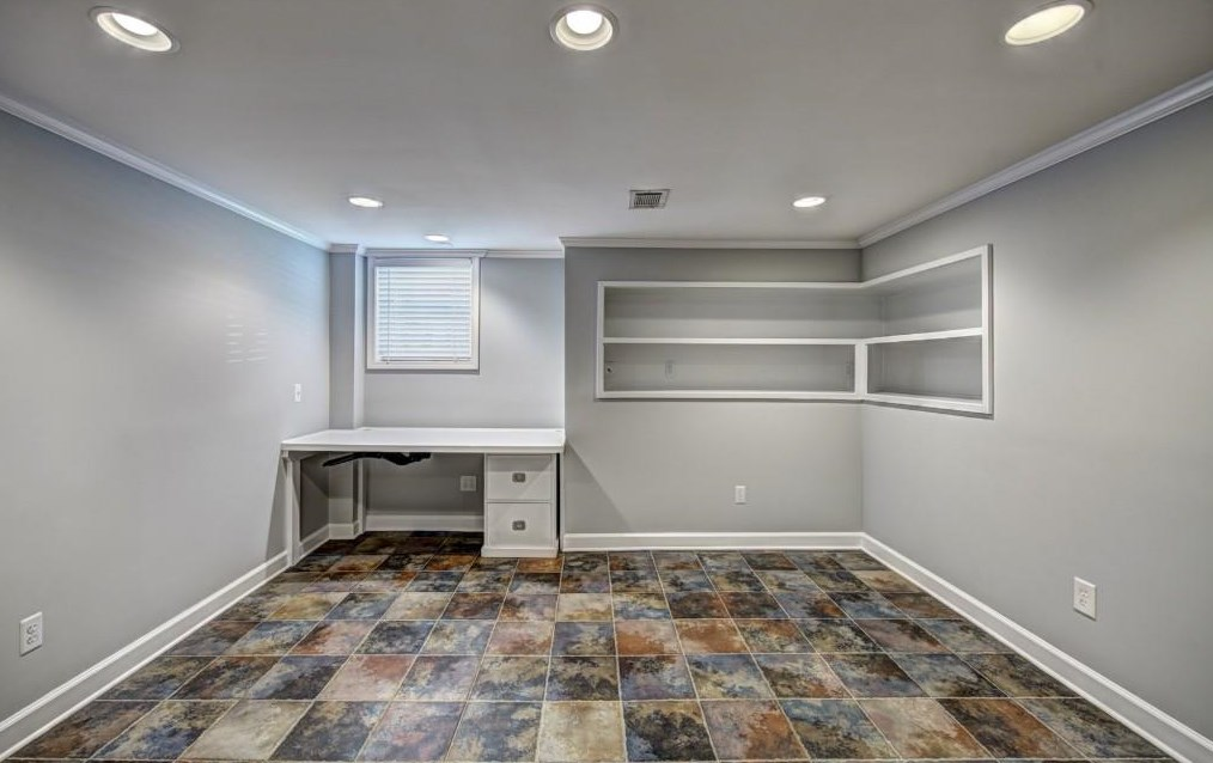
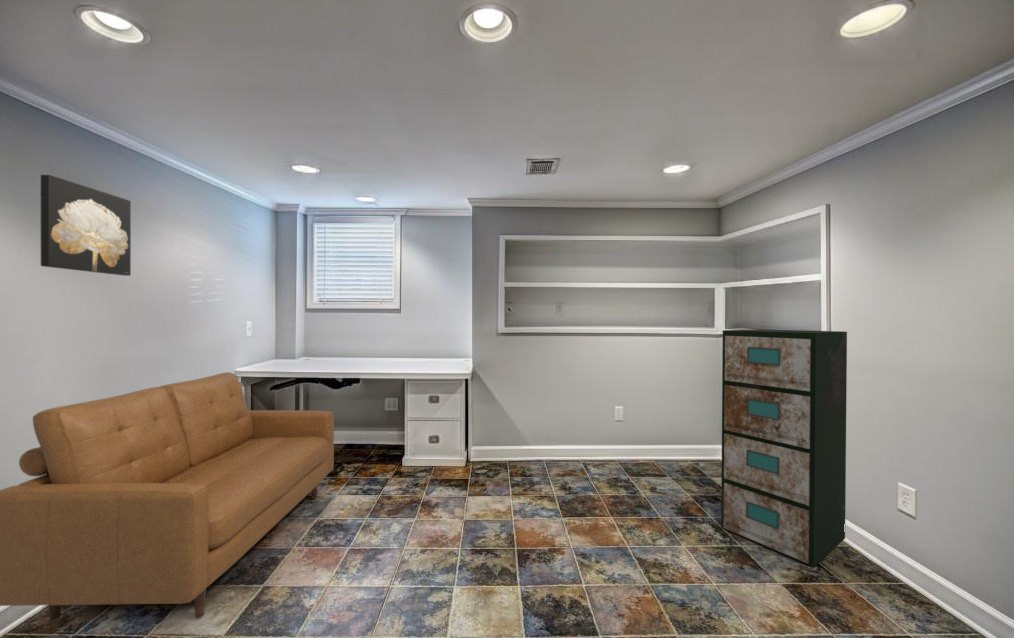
+ sofa (212, 465)
+ wall art (89, 230)
+ filing cabinet (782, 431)
